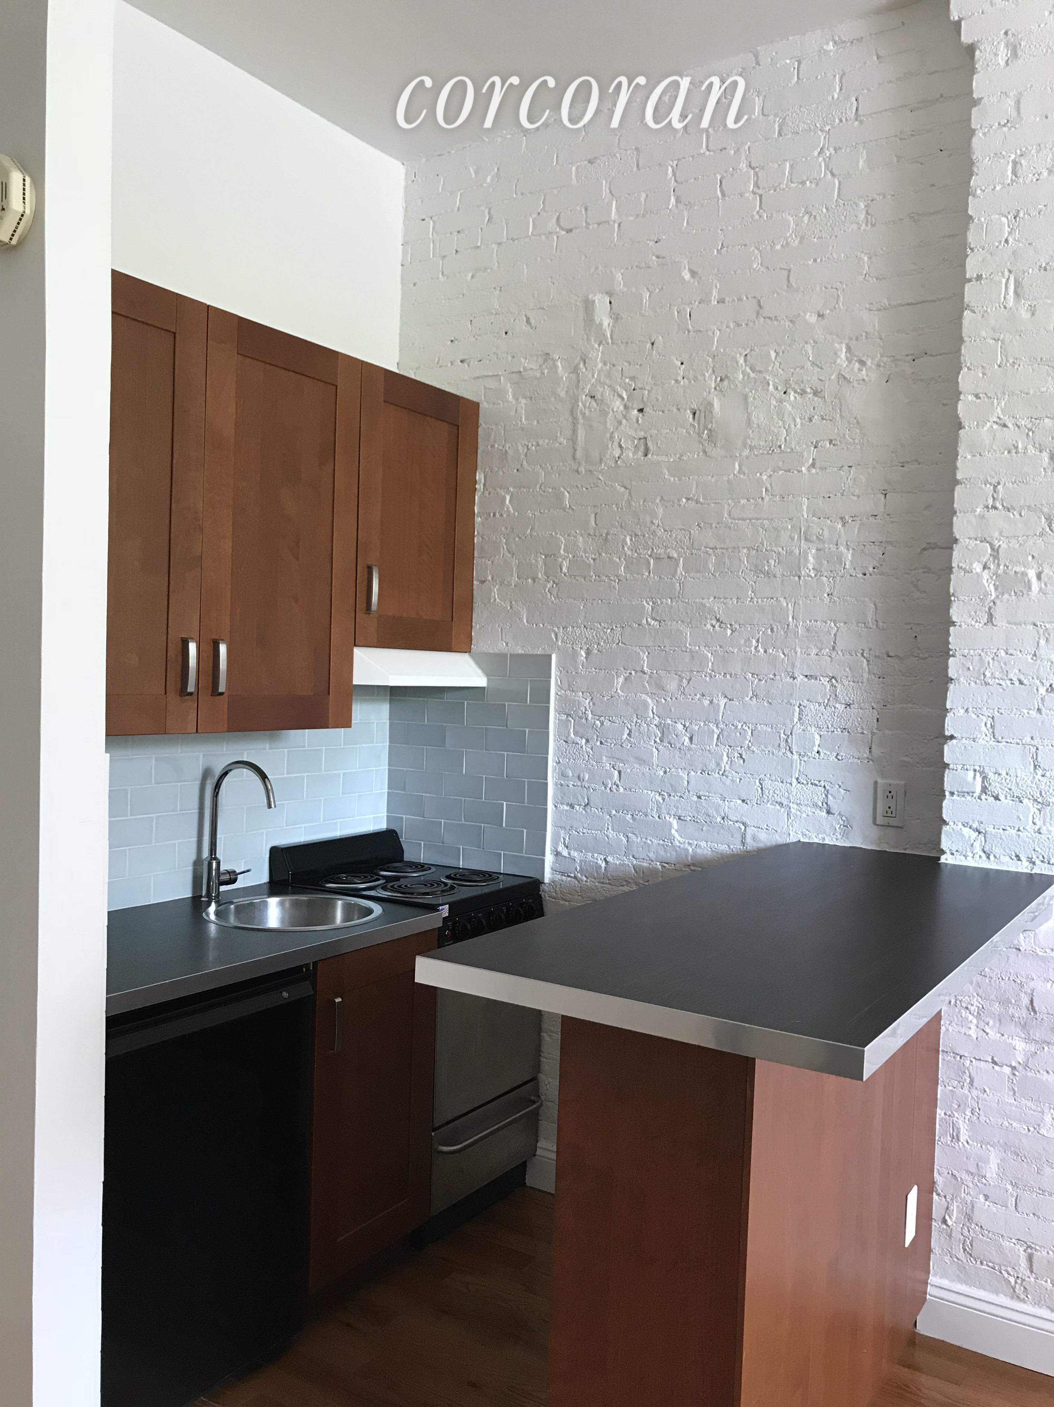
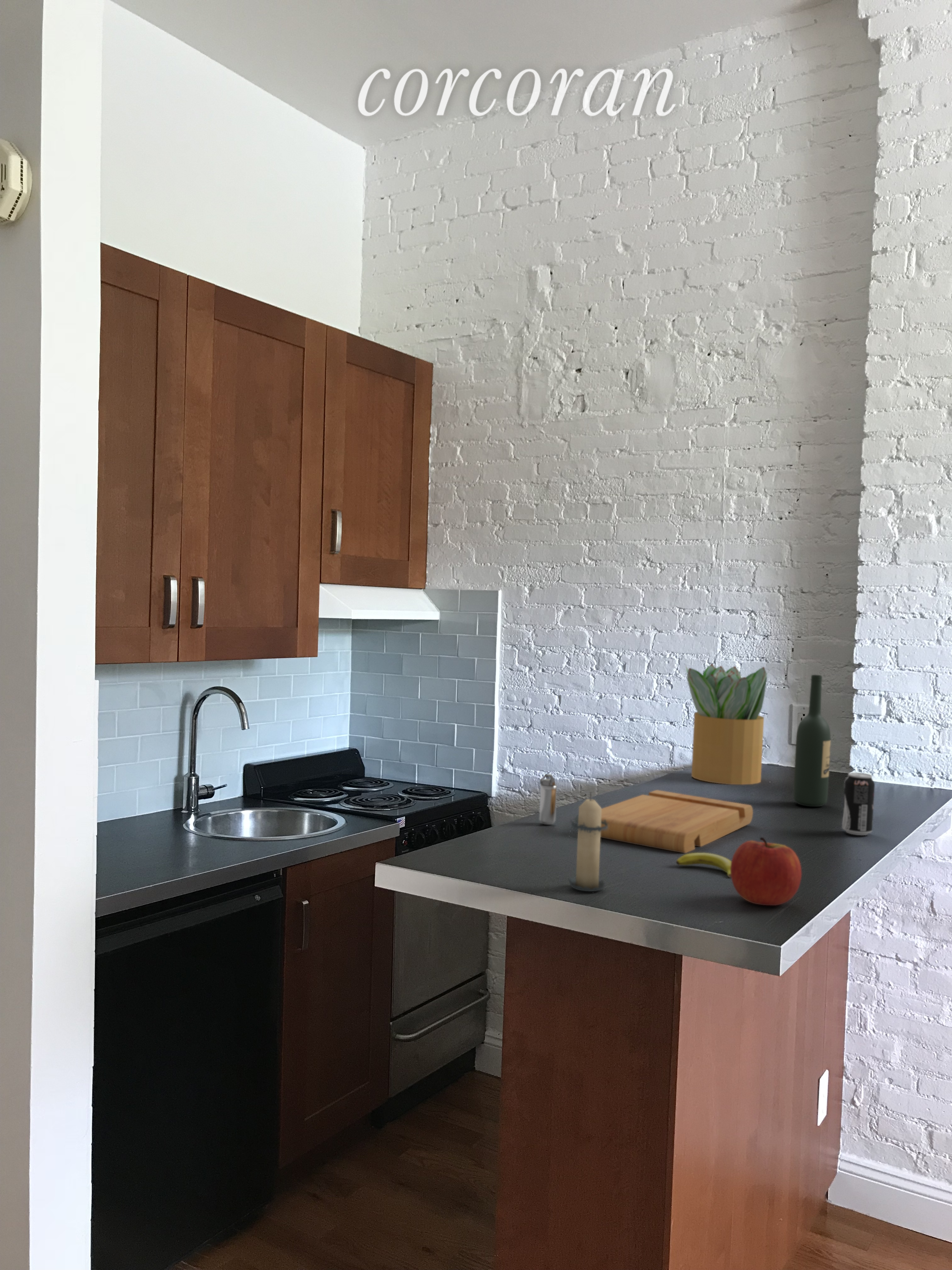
+ candle (589, 840)
+ shaker (548, 799)
+ potted plant (723, 722)
+ beverage can (858, 804)
+ wine bottle (813, 740)
+ apple (766, 869)
+ cutting board (670, 819)
+ banana (709, 862)
